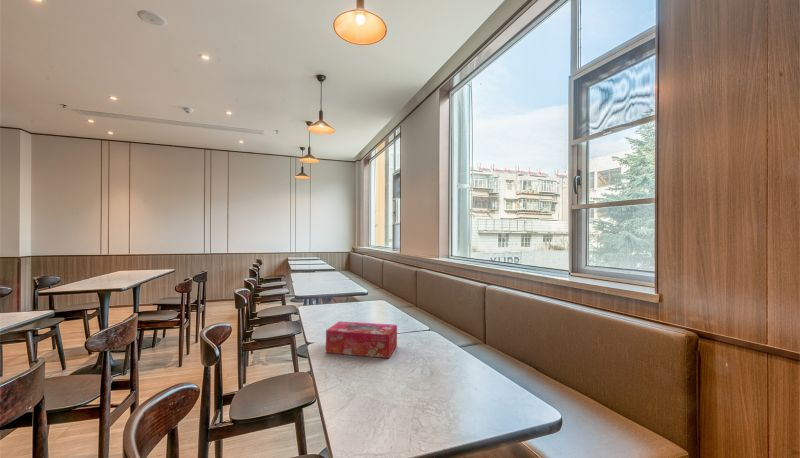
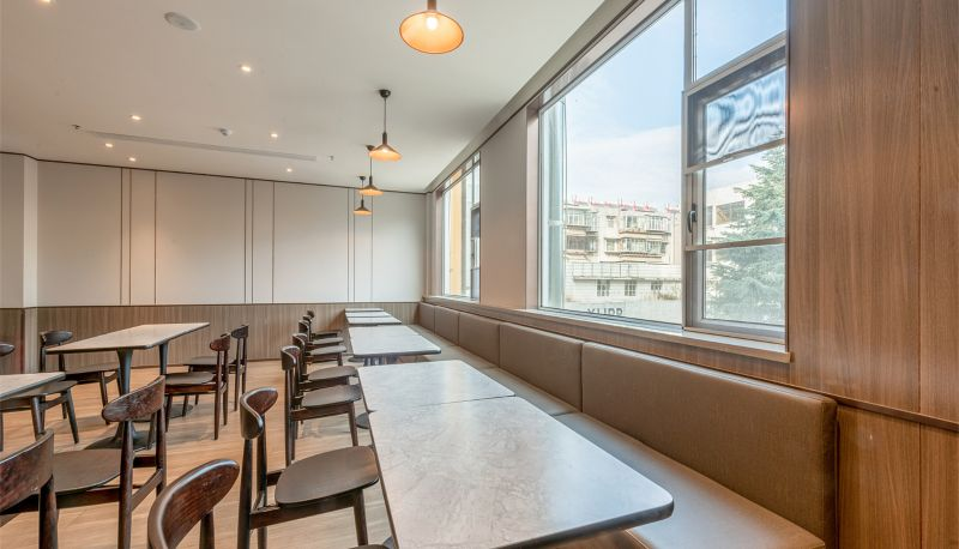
- tissue box (362, 338)
